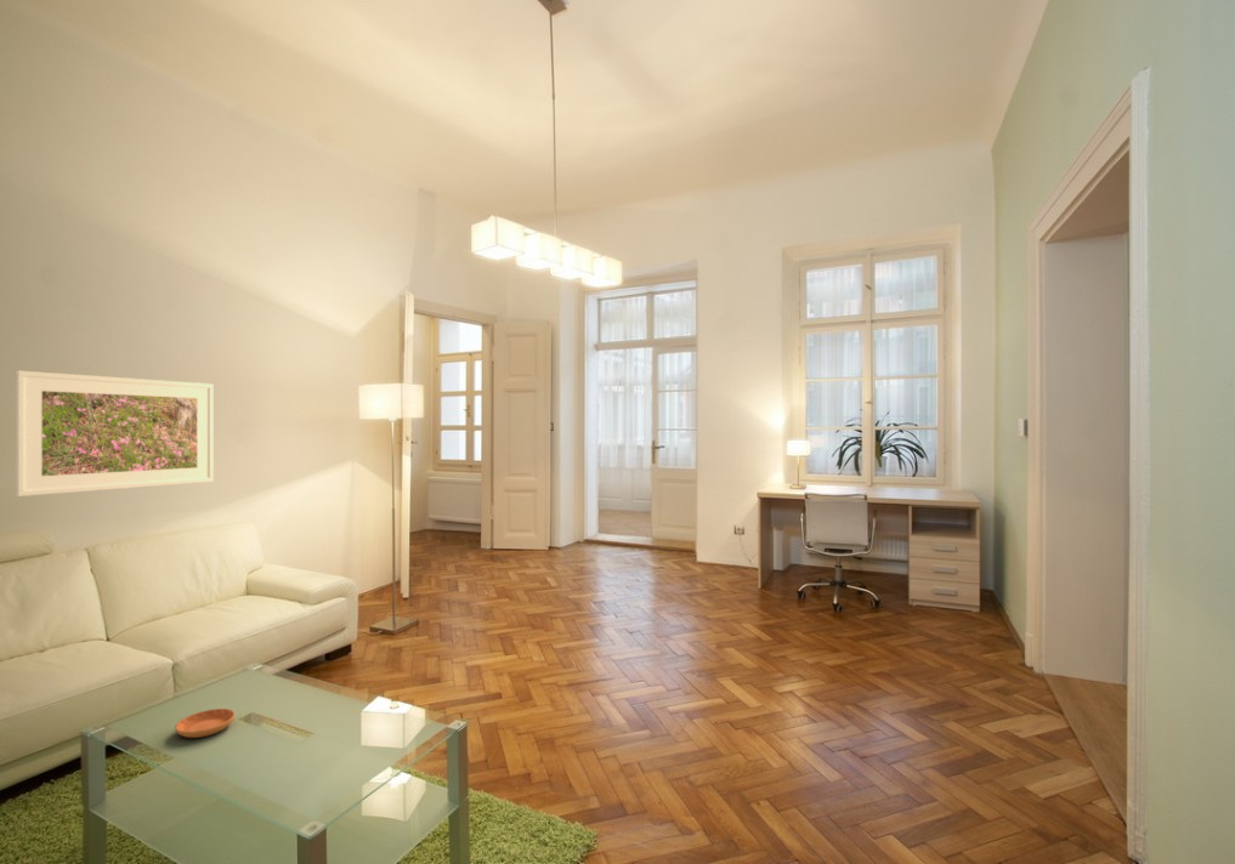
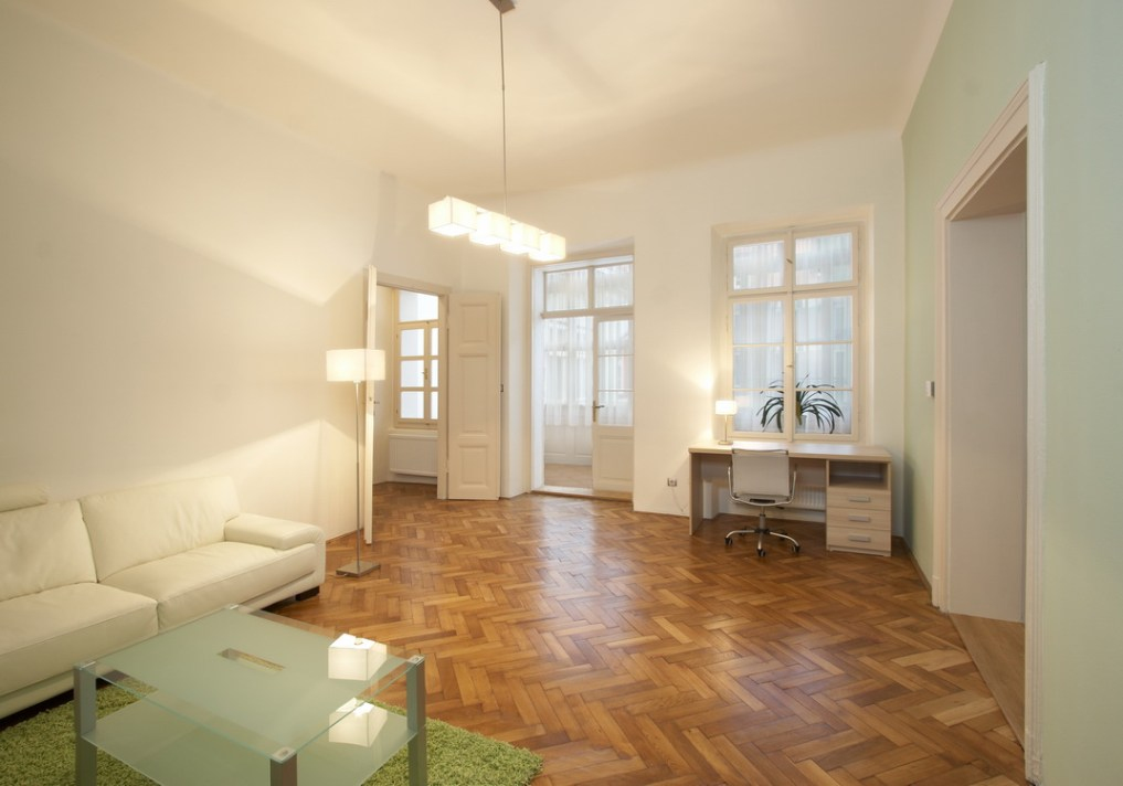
- saucer (205, 723)
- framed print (126, 432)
